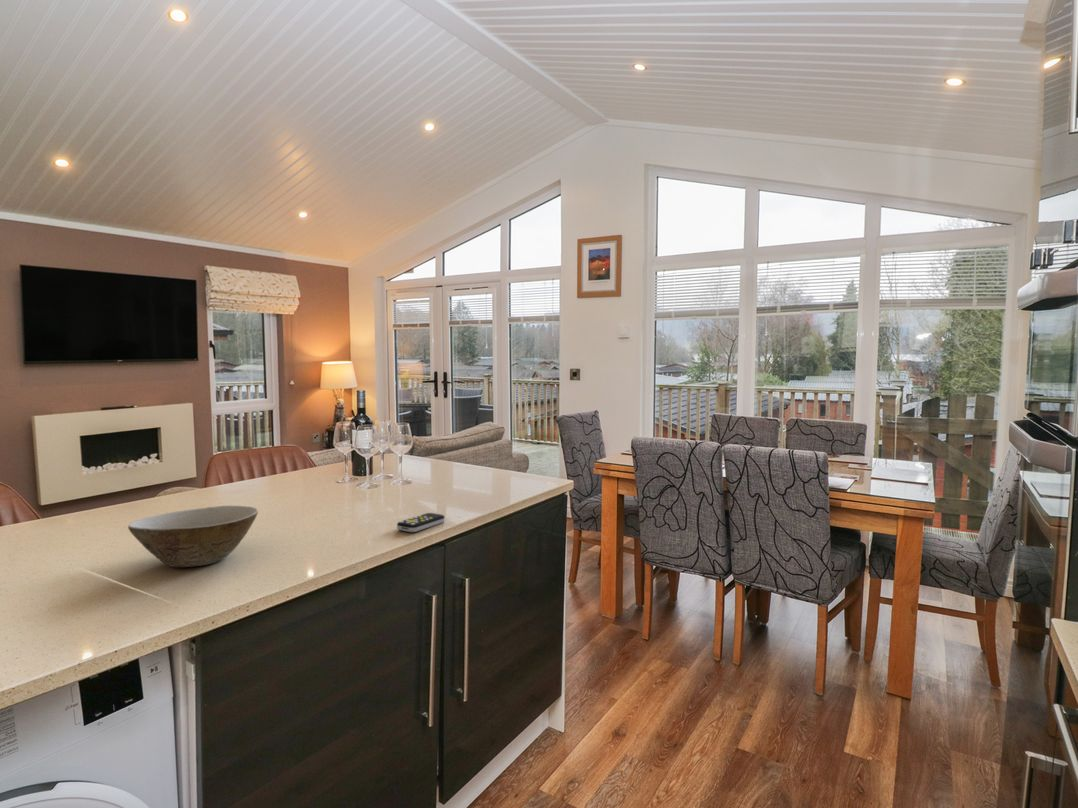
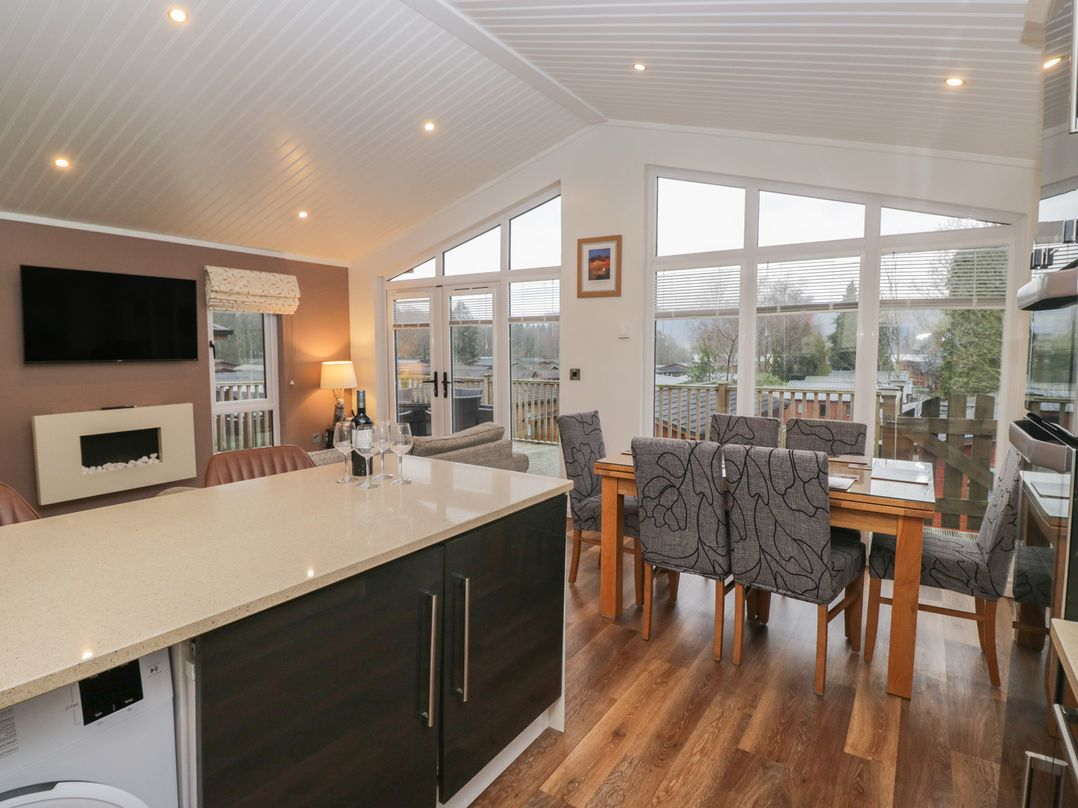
- bowl (196, 536)
- remote control (421, 521)
